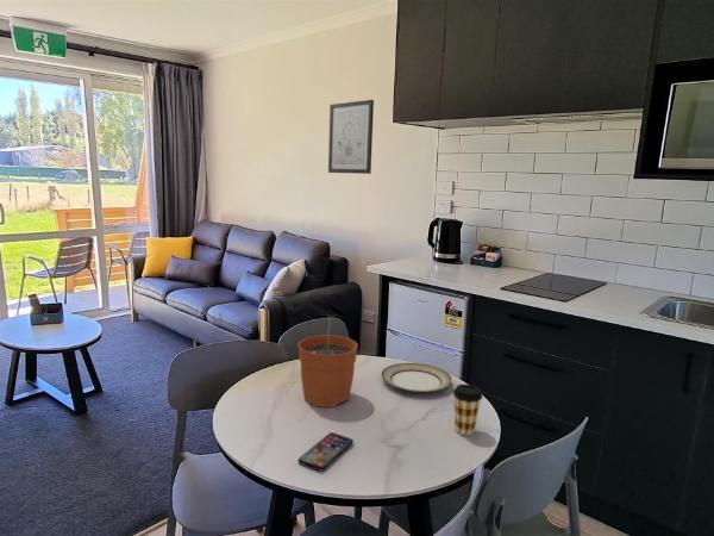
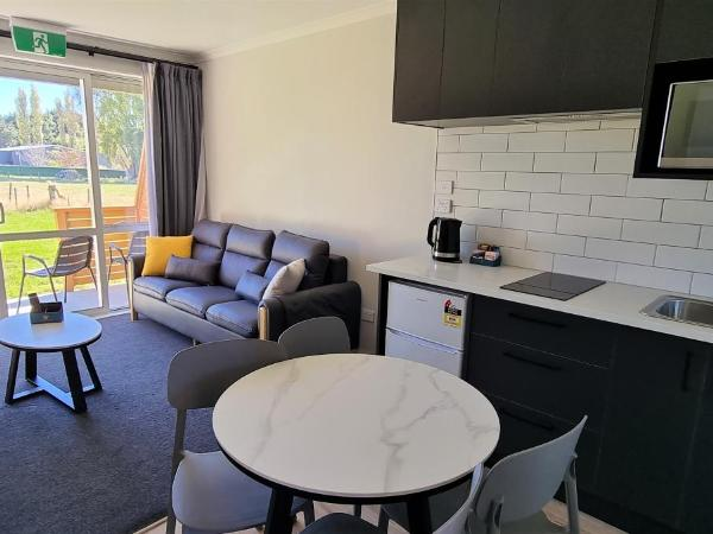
- plate (415, 379)
- wall art (349, 138)
- smartphone (326, 450)
- coffee cup (465, 410)
- plant pot (327, 357)
